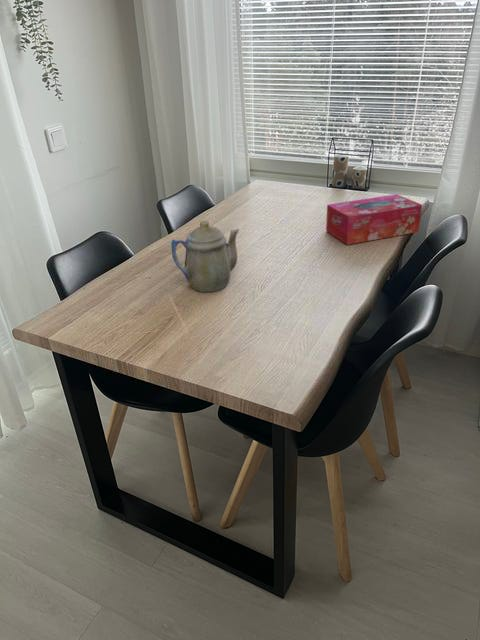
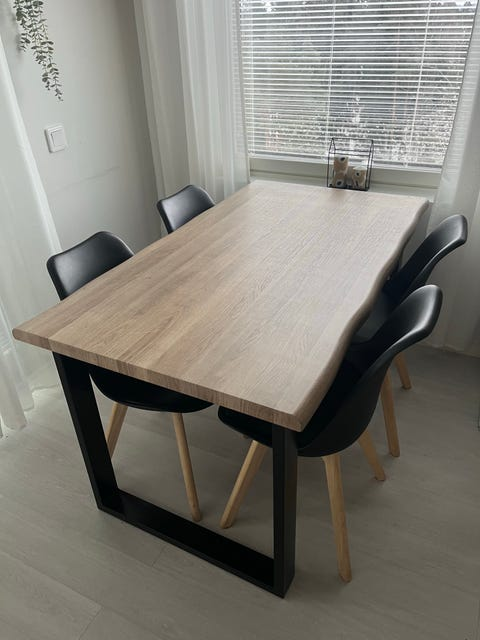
- tissue box (372, 218)
- teapot (206, 254)
